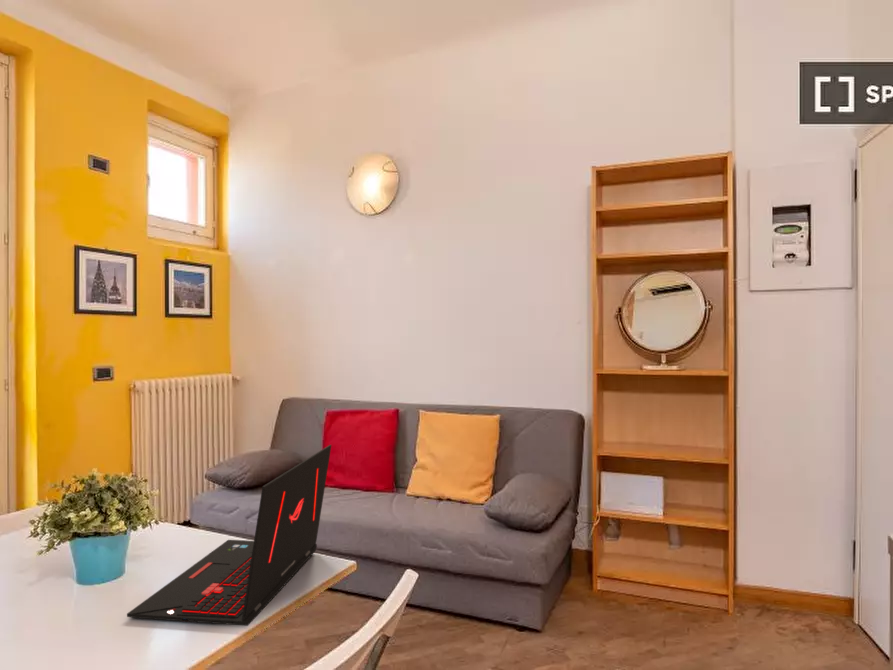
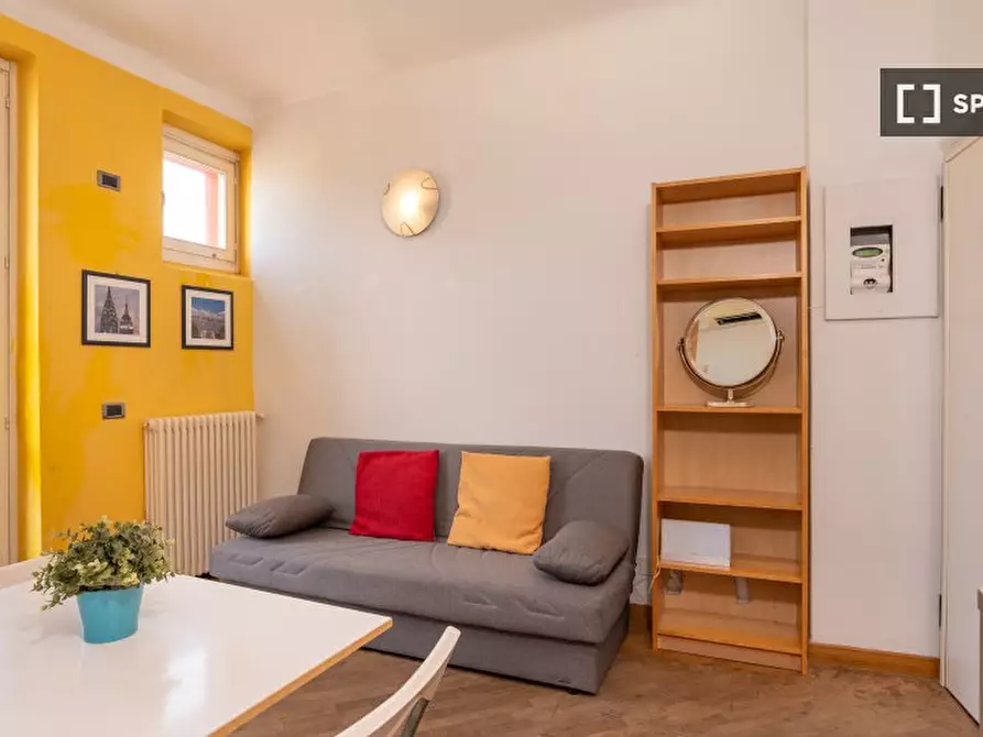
- laptop (256, 525)
